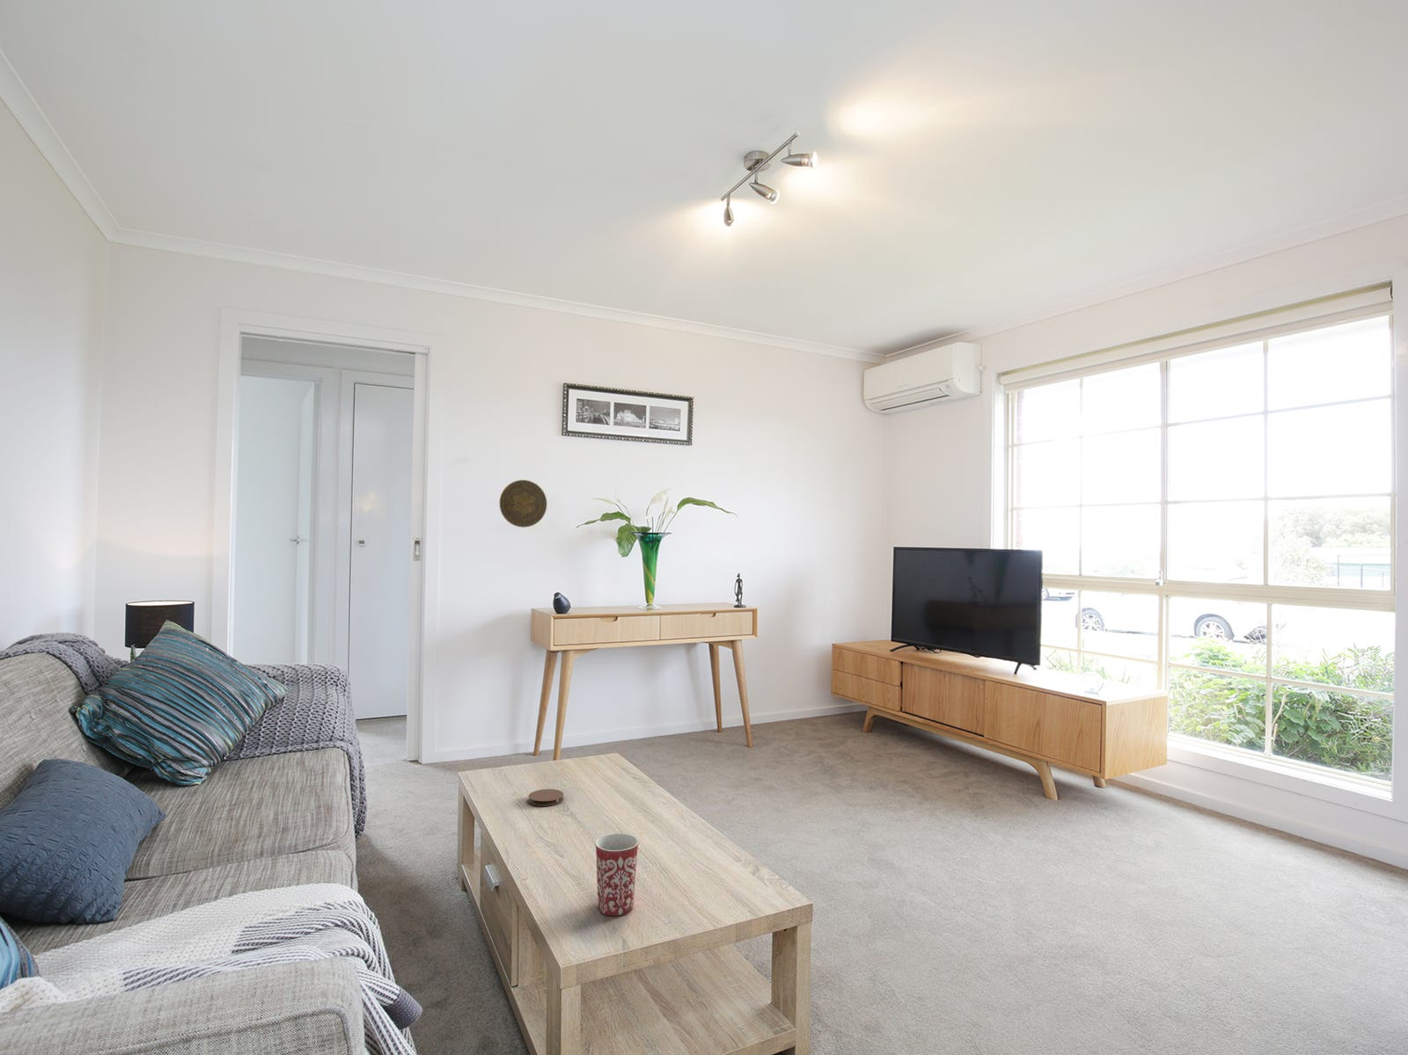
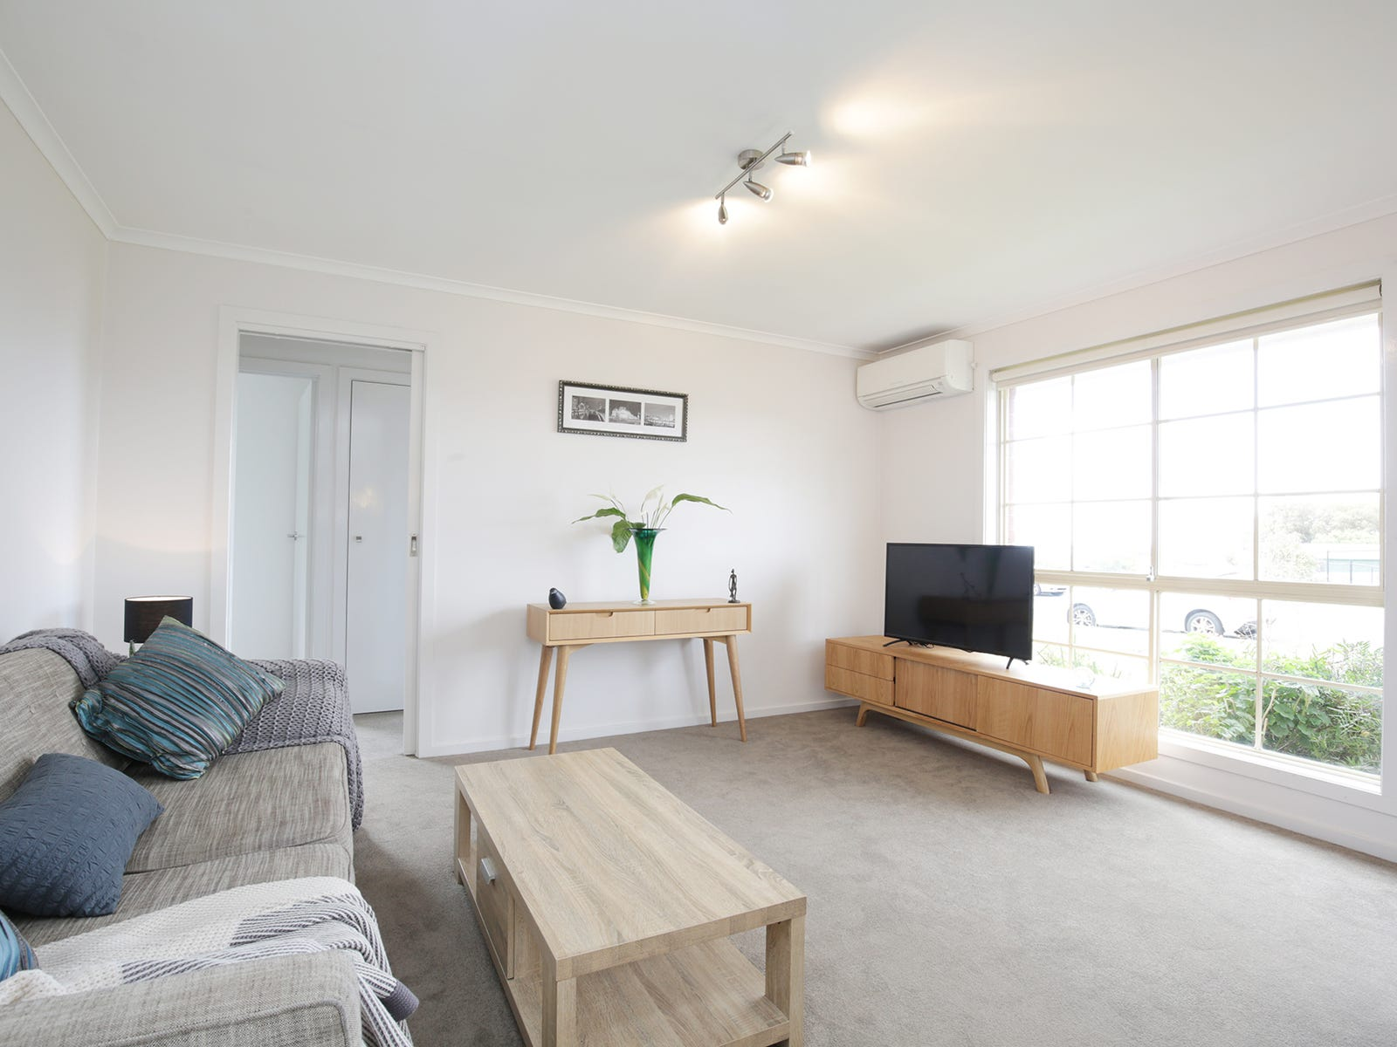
- decorative plate (523, 503)
- mug (614, 870)
- coaster (545, 797)
